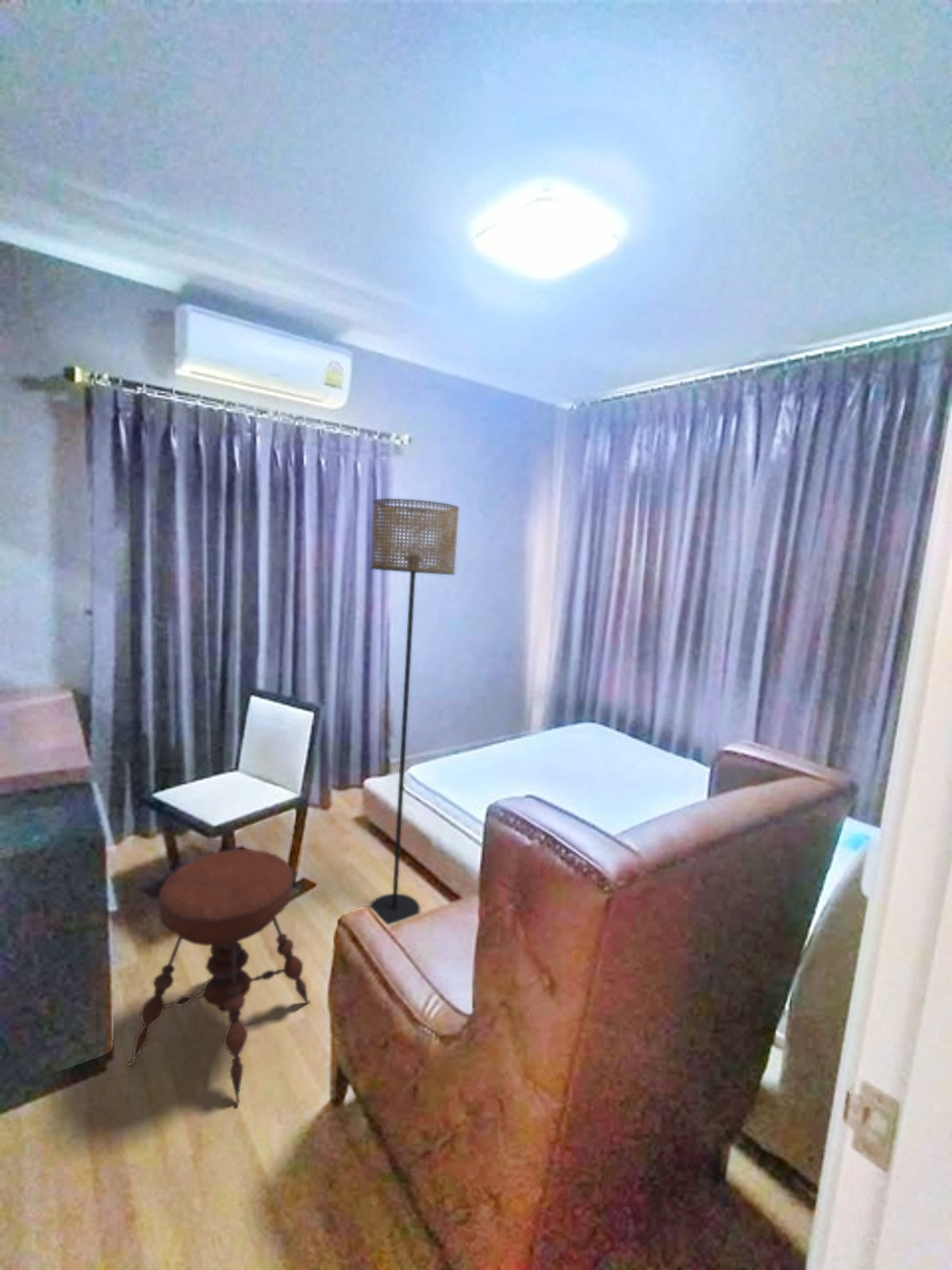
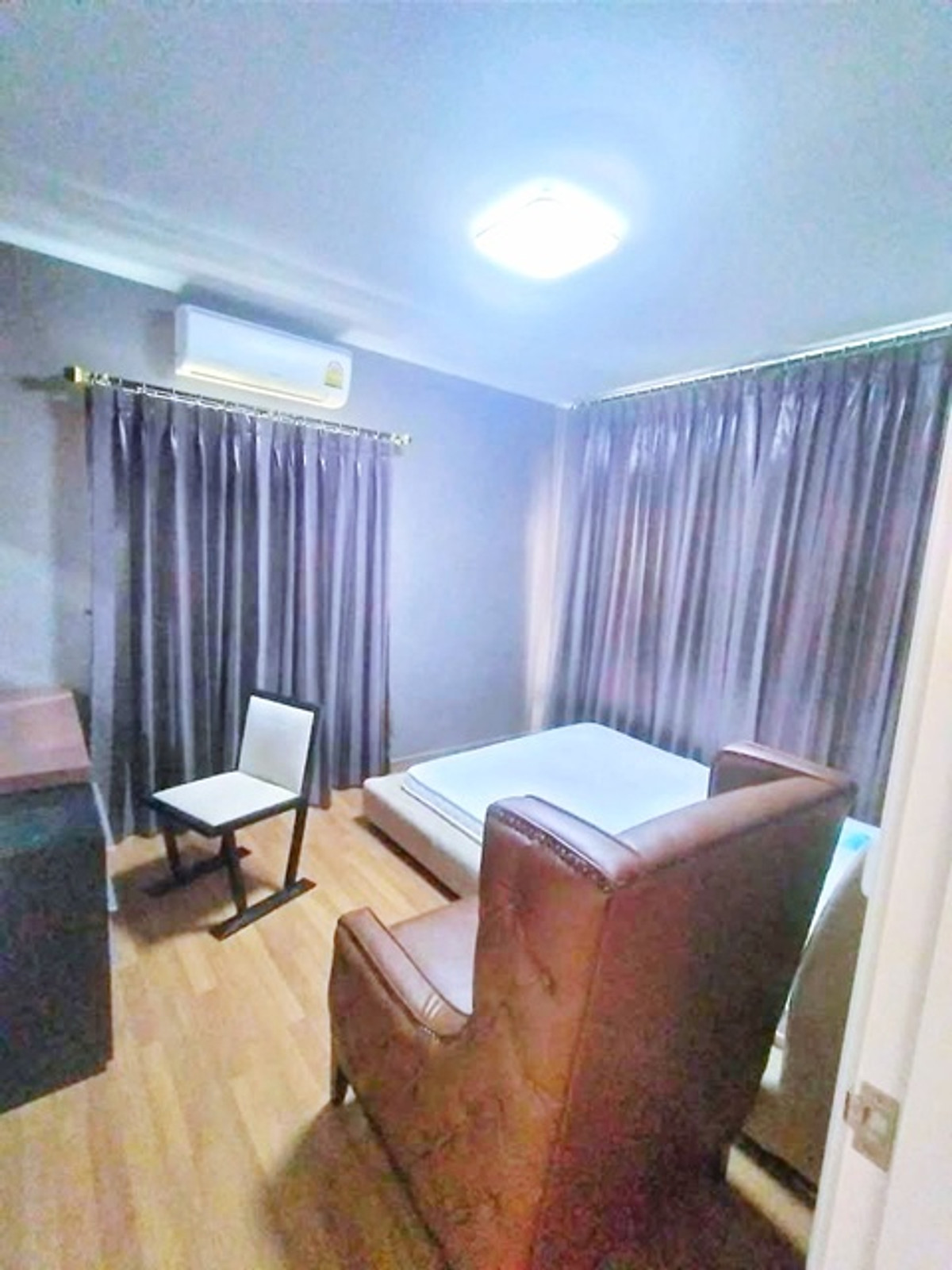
- stool (228, 953)
- floor lamp (405, 717)
